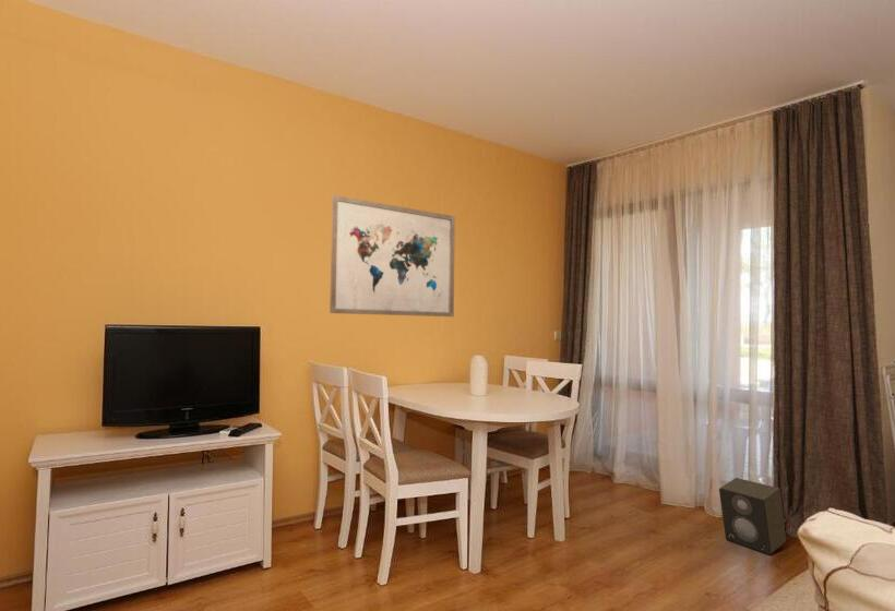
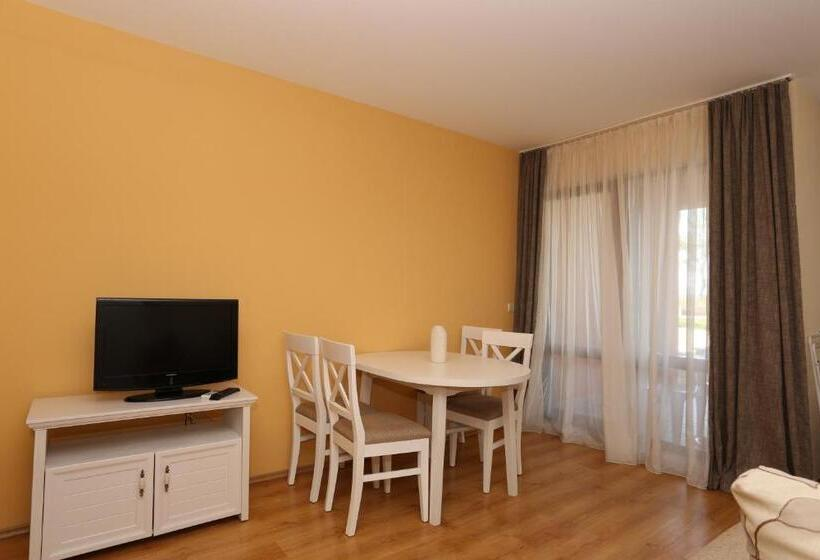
- speaker (761, 511)
- wall art (397, 260)
